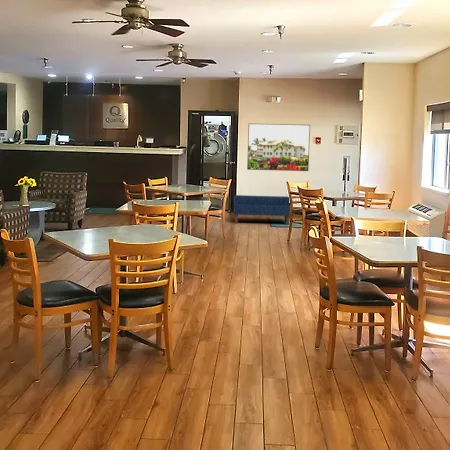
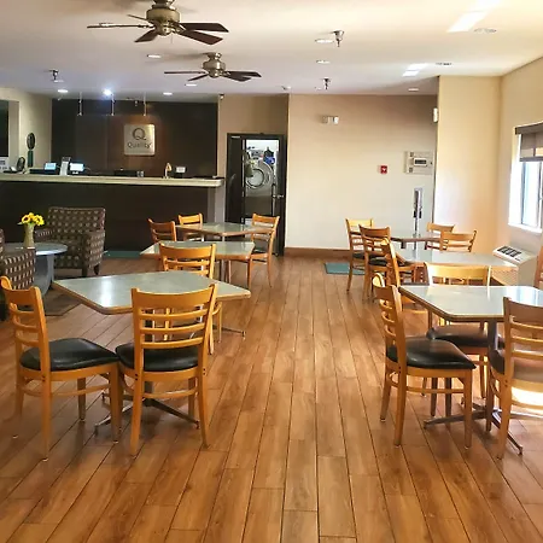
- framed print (278, 147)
- bench (261, 209)
